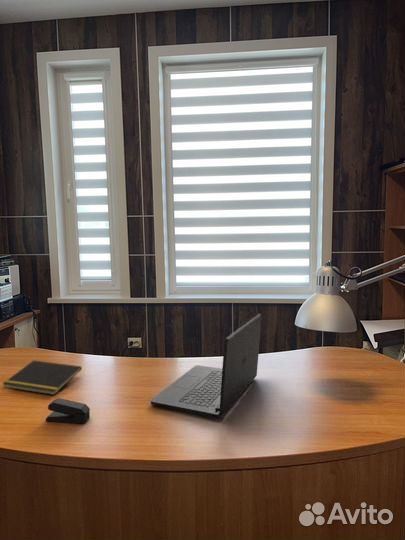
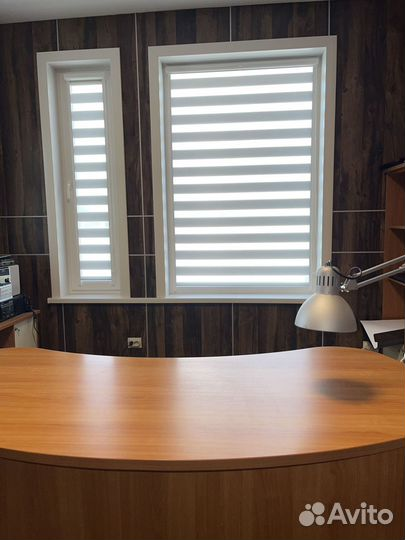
- stapler (67, 410)
- laptop (206, 366)
- notepad (43, 376)
